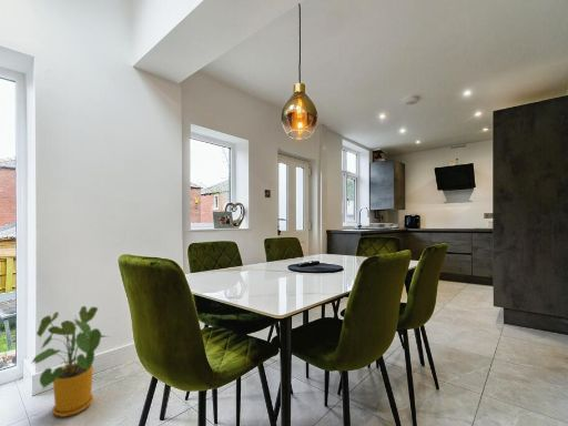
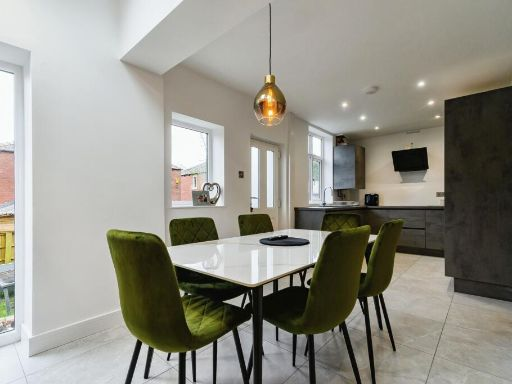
- house plant (69, 362)
